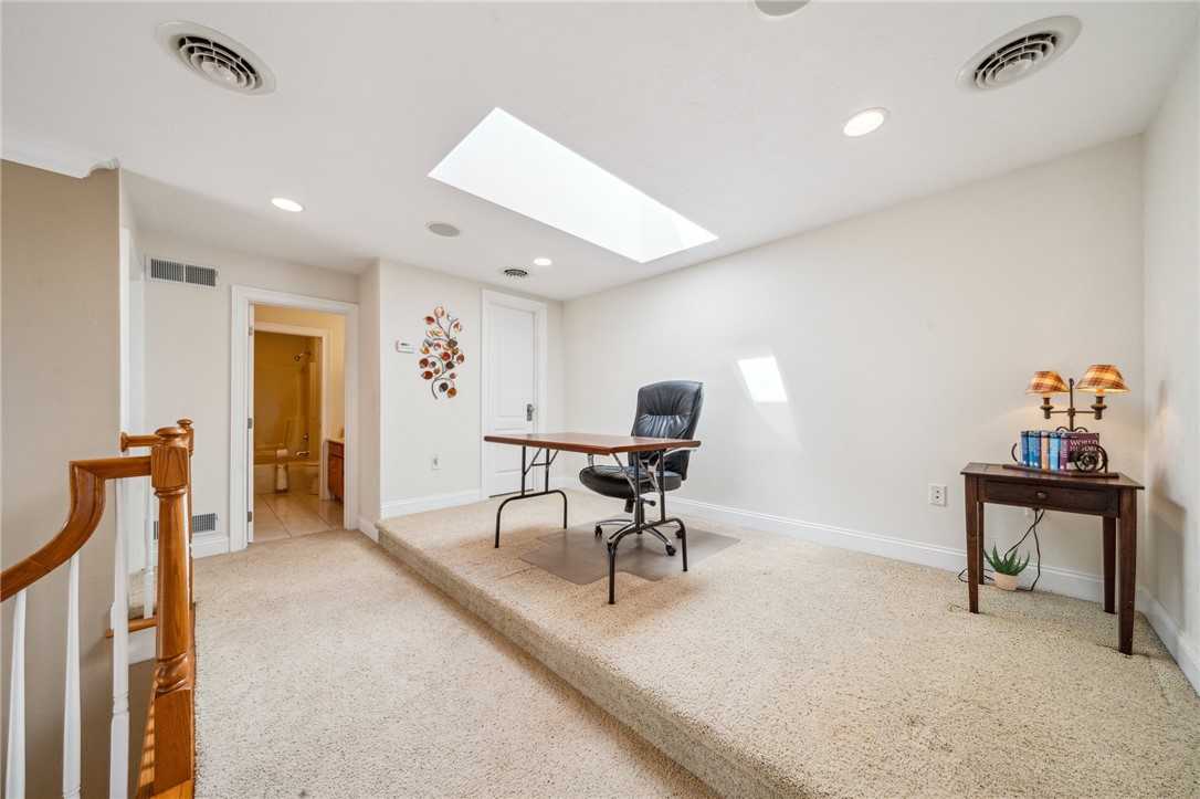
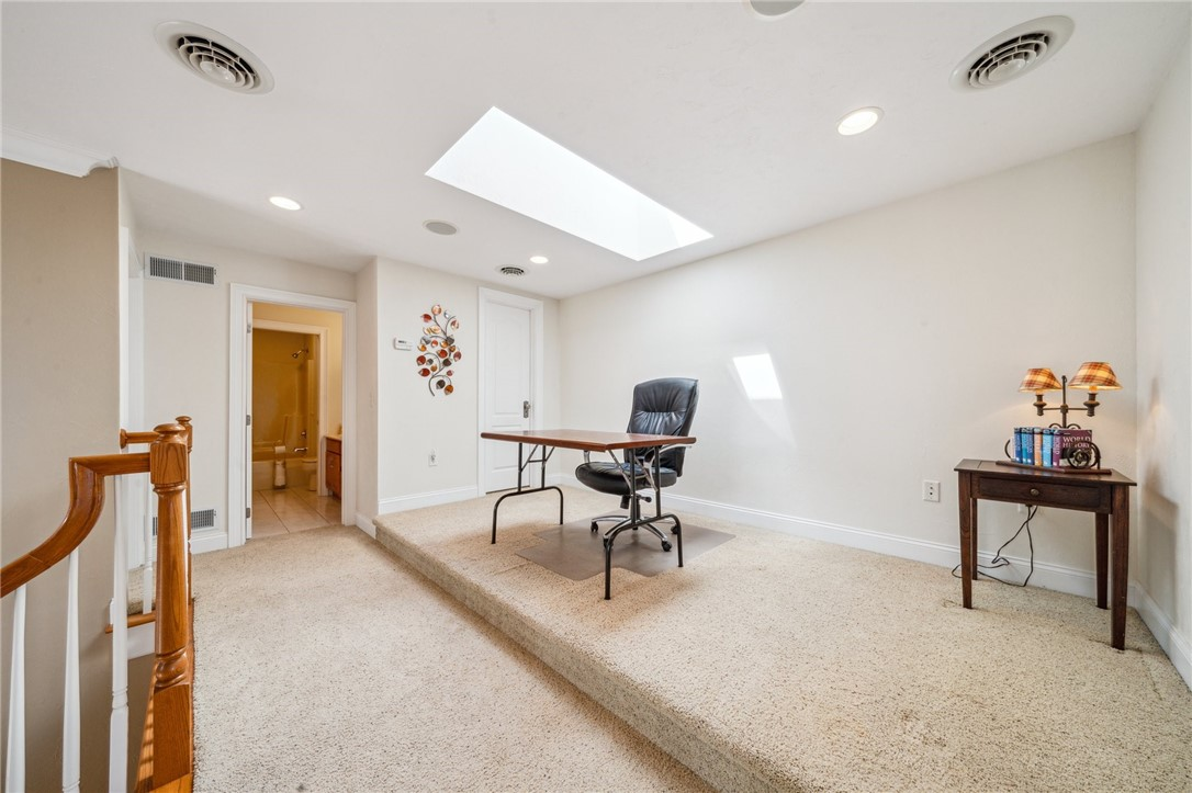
- potted plant (1004, 563)
